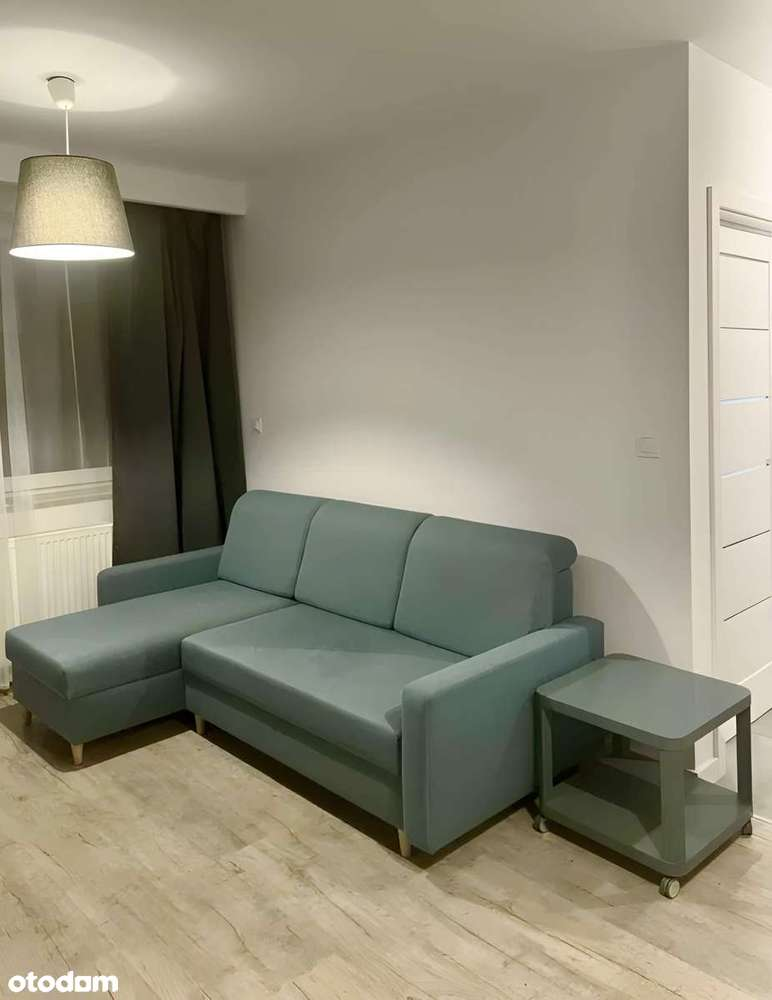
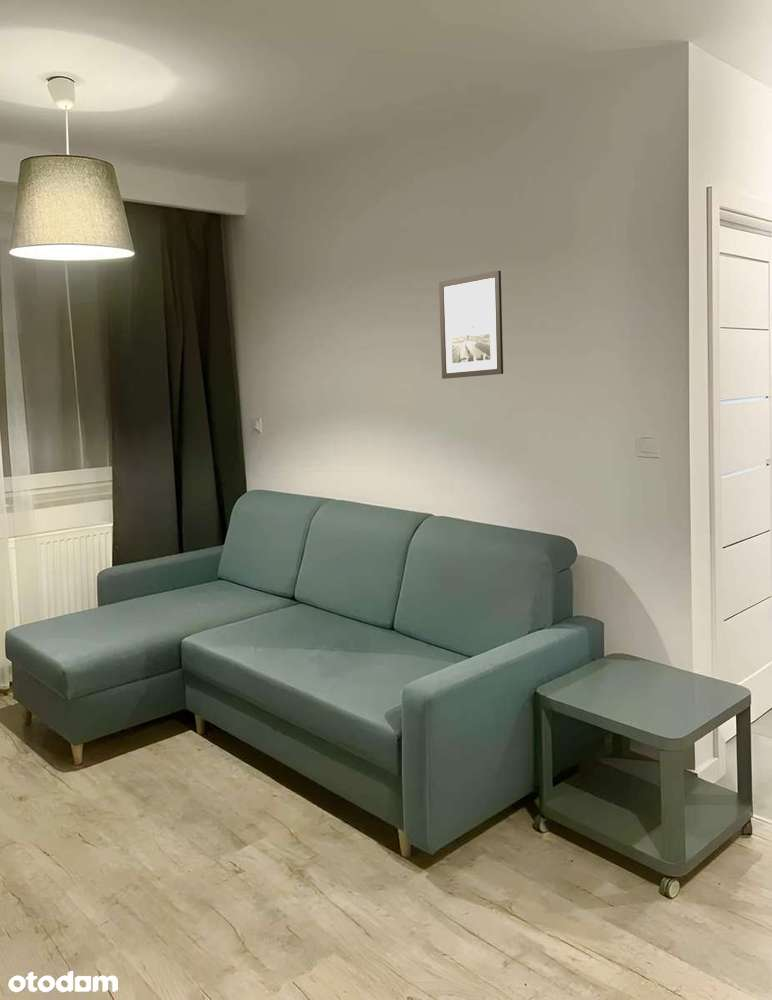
+ wall art (470, 326)
